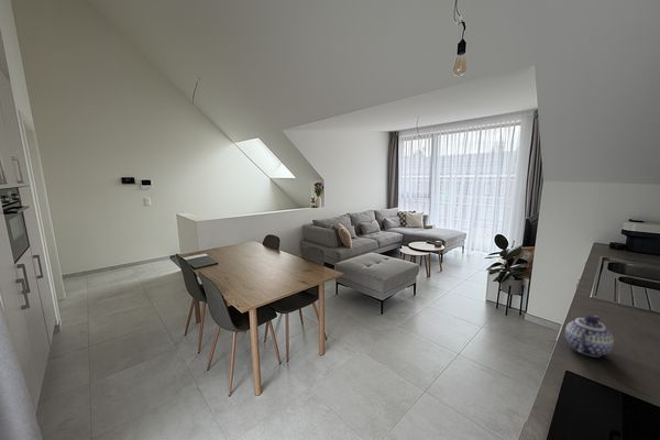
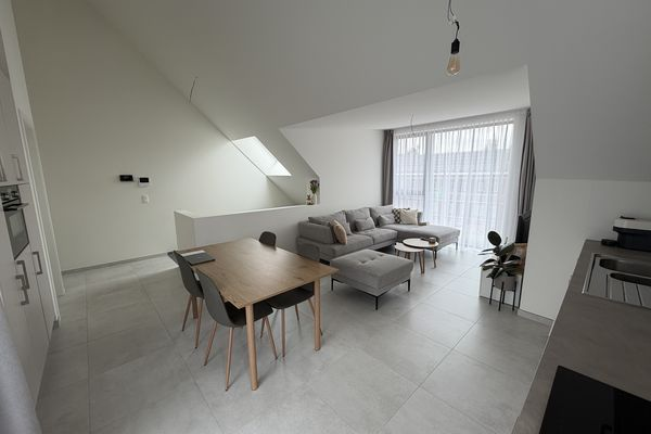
- teapot (588, 332)
